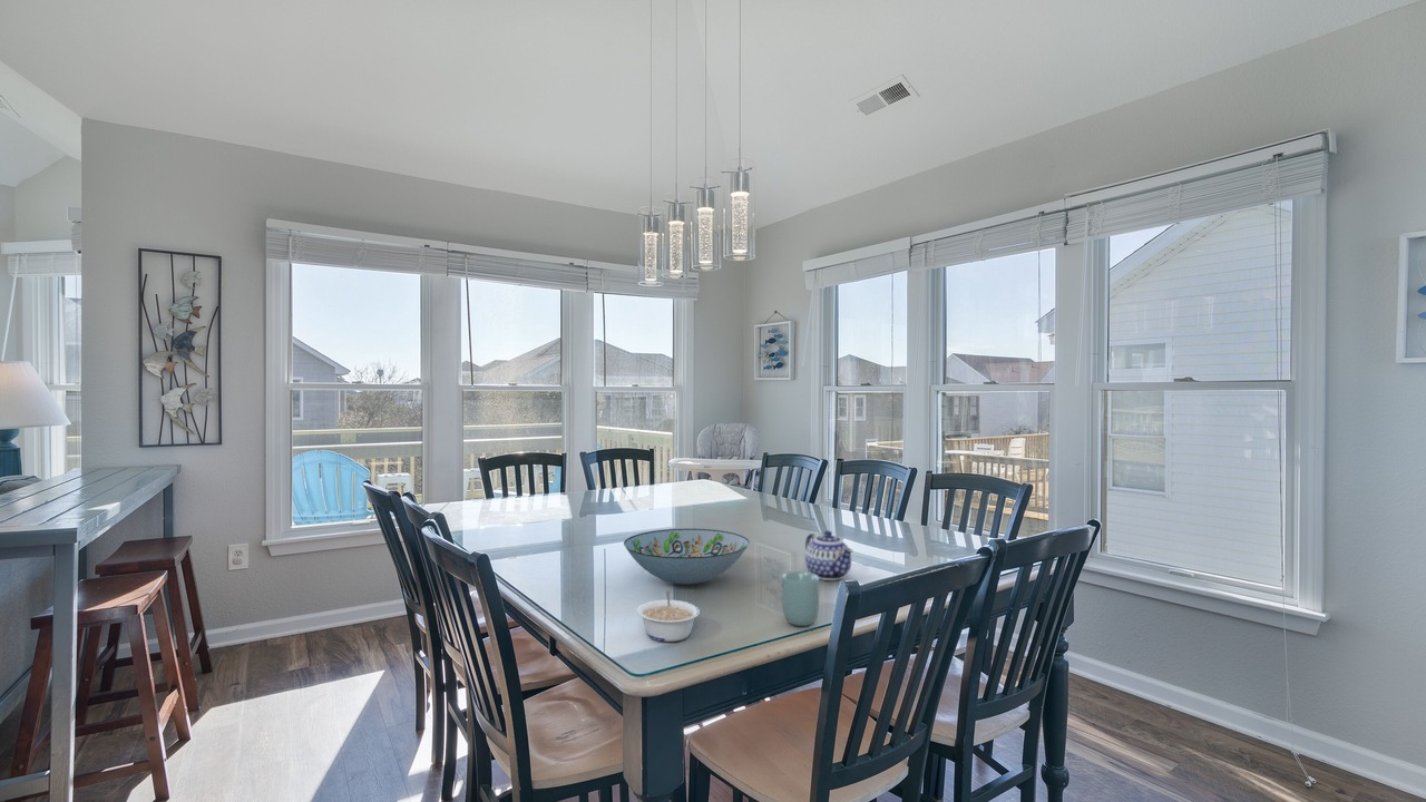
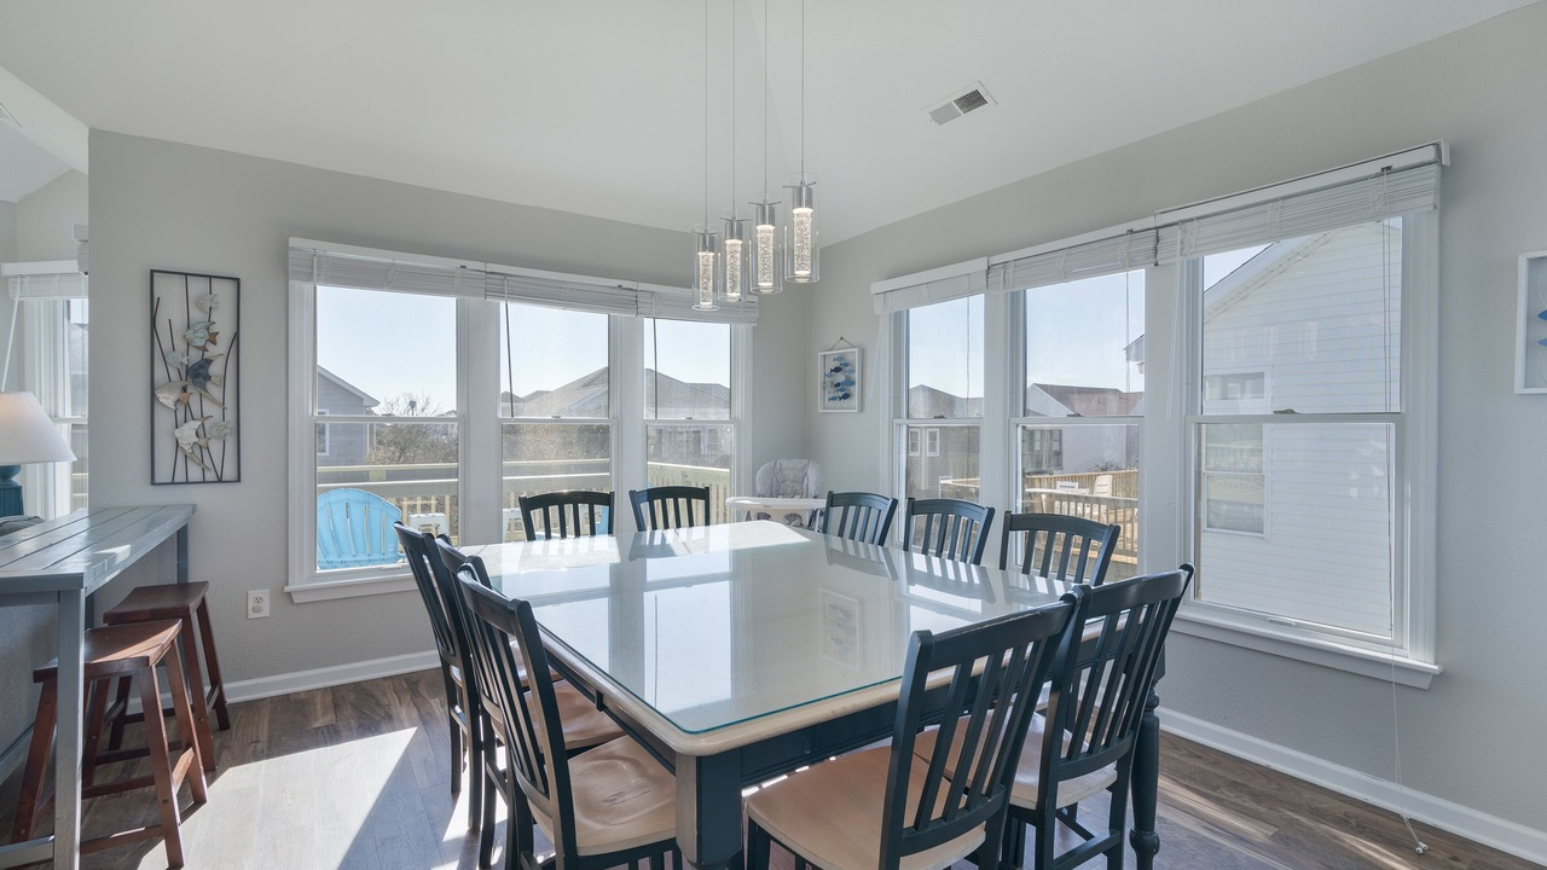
- decorative bowl (686, 560)
- legume (666, 618)
- teapot (828, 554)
- cup (800, 599)
